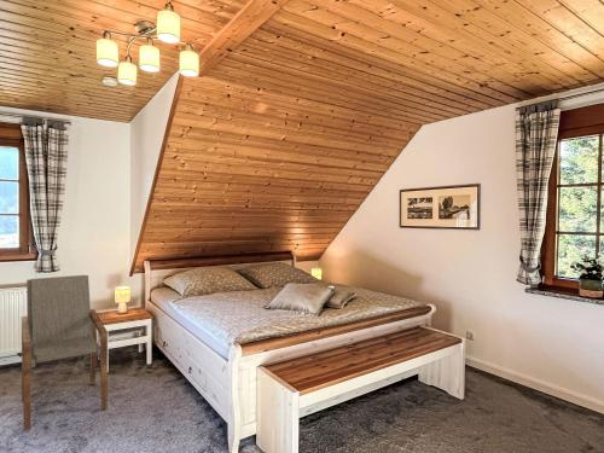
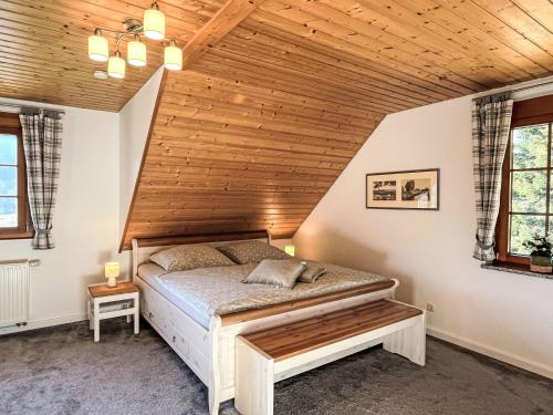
- armchair (63, 342)
